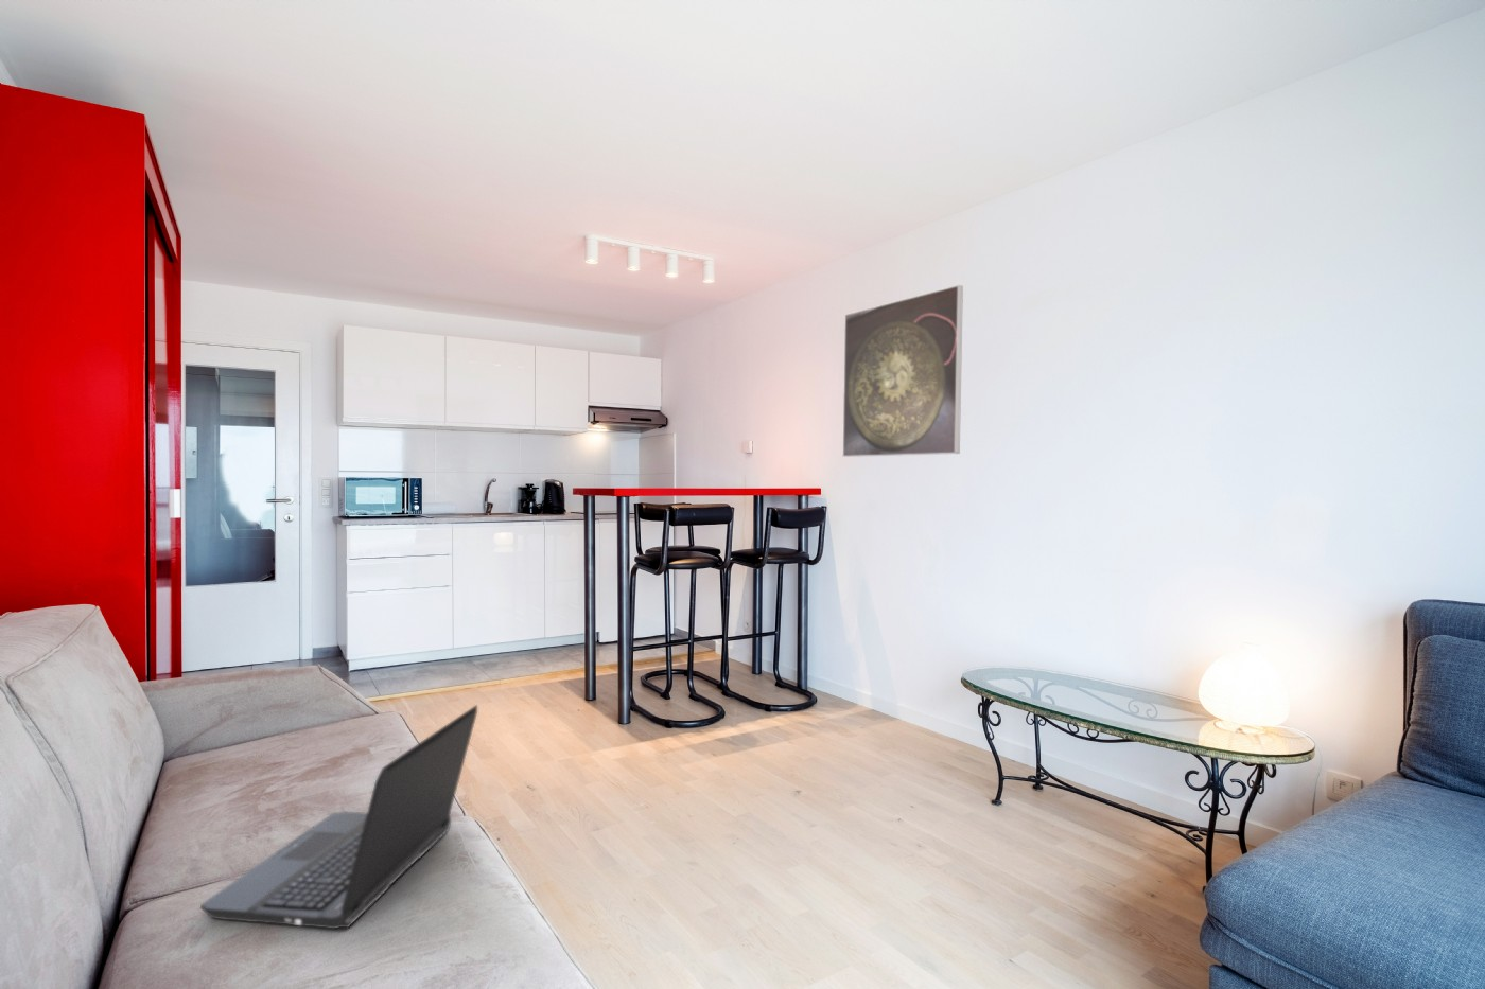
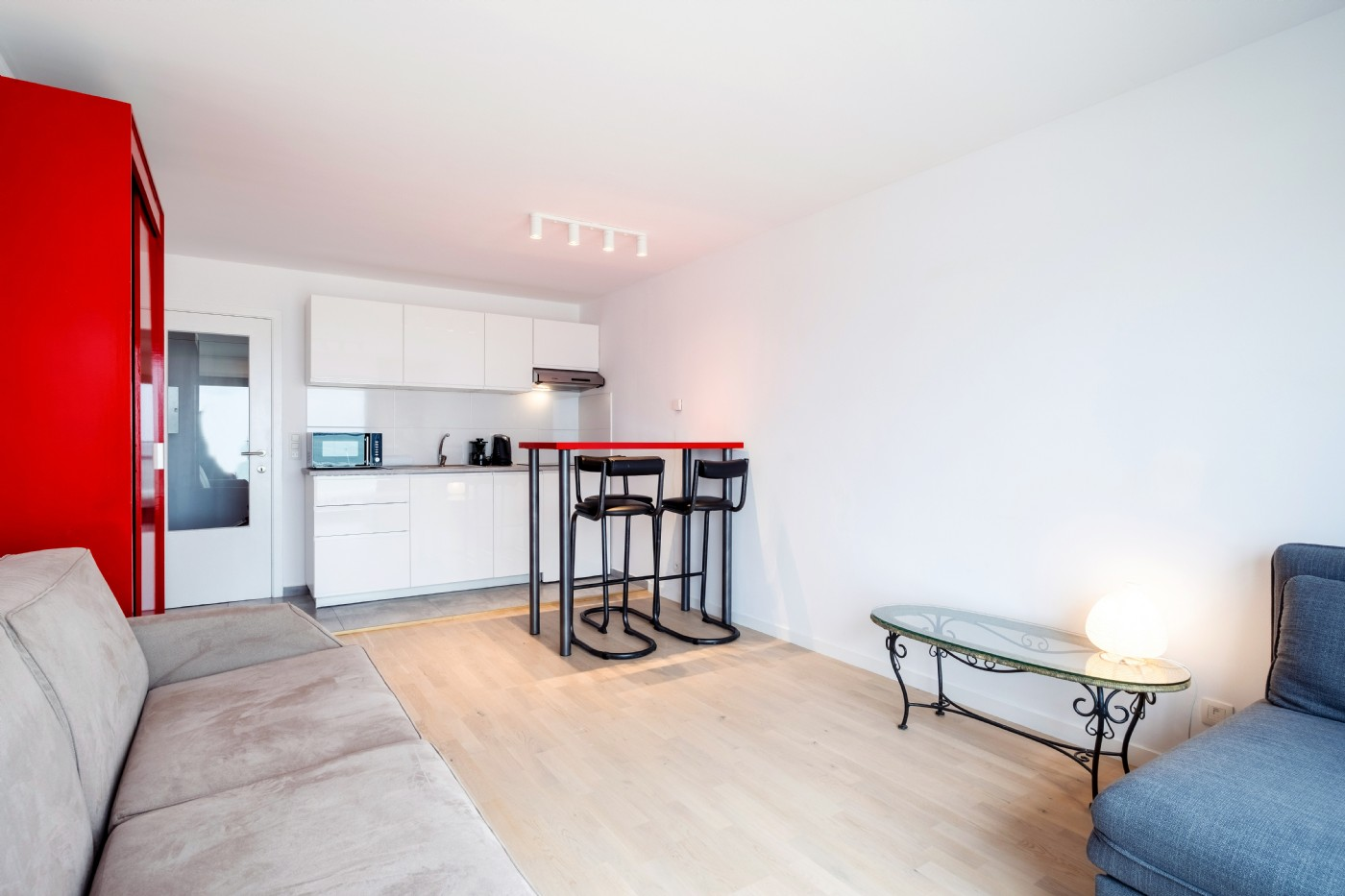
- laptop computer (353, 812)
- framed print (898, 379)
